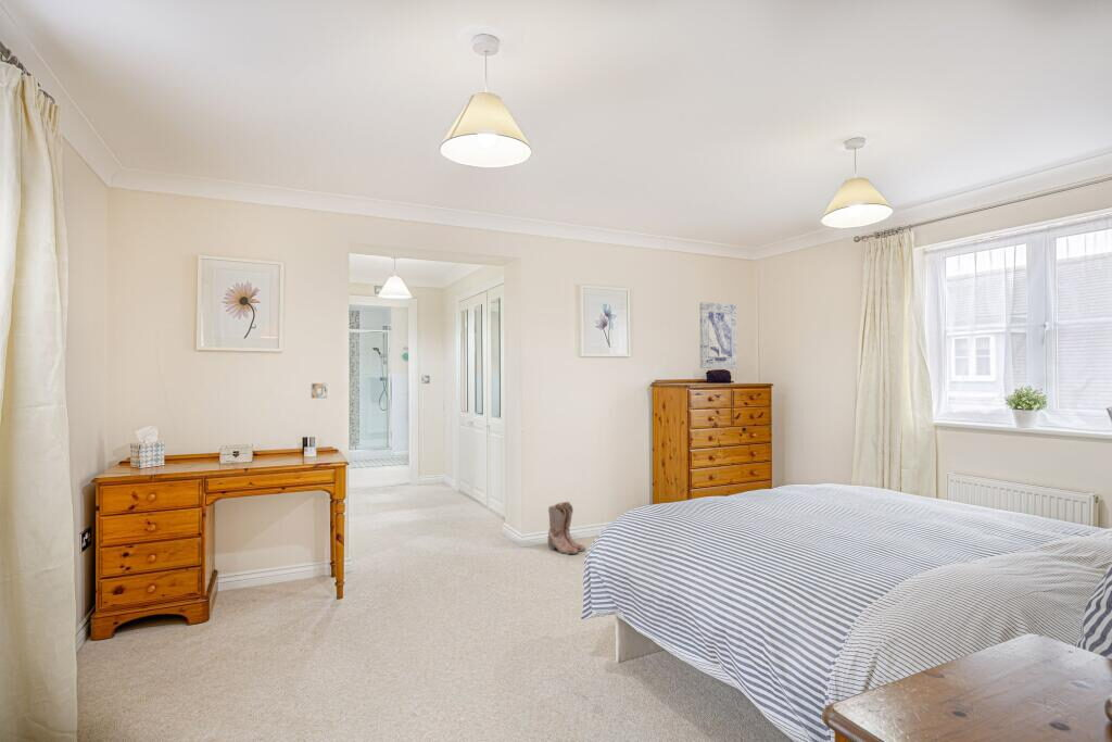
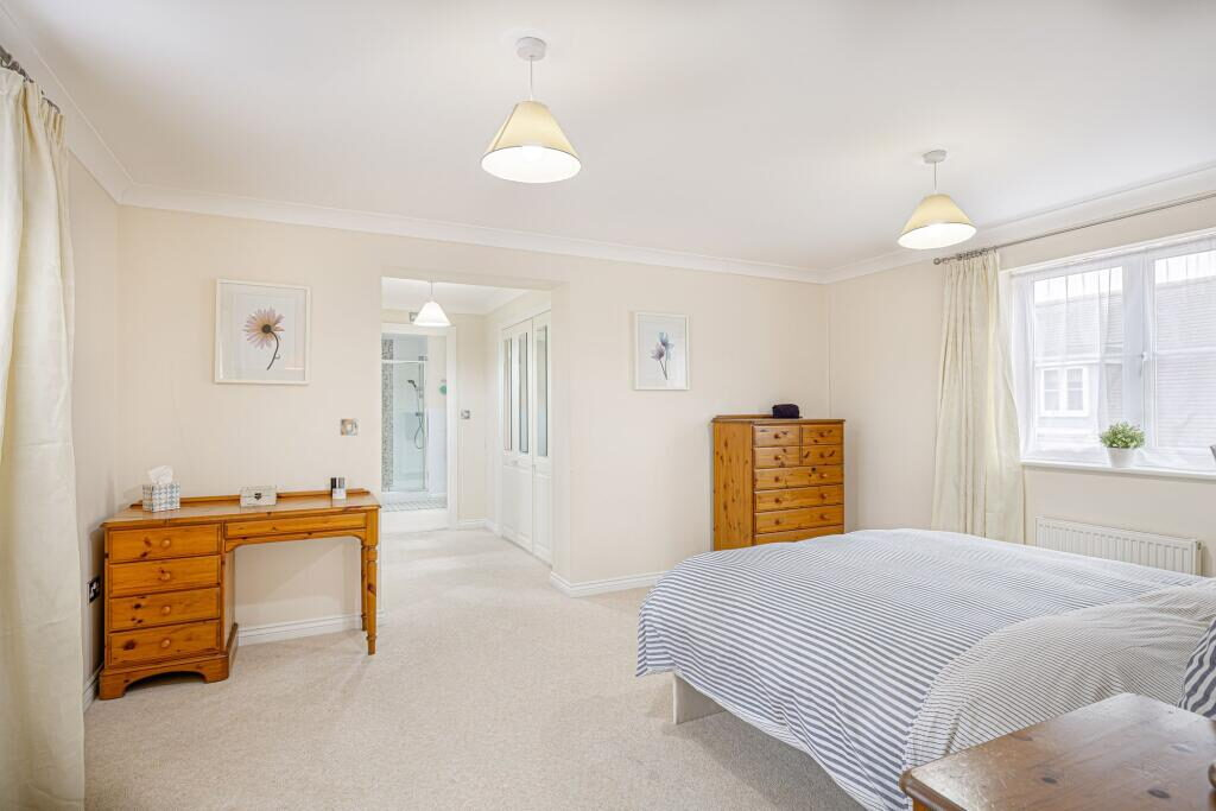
- boots (566, 526)
- wall art (718, 336)
